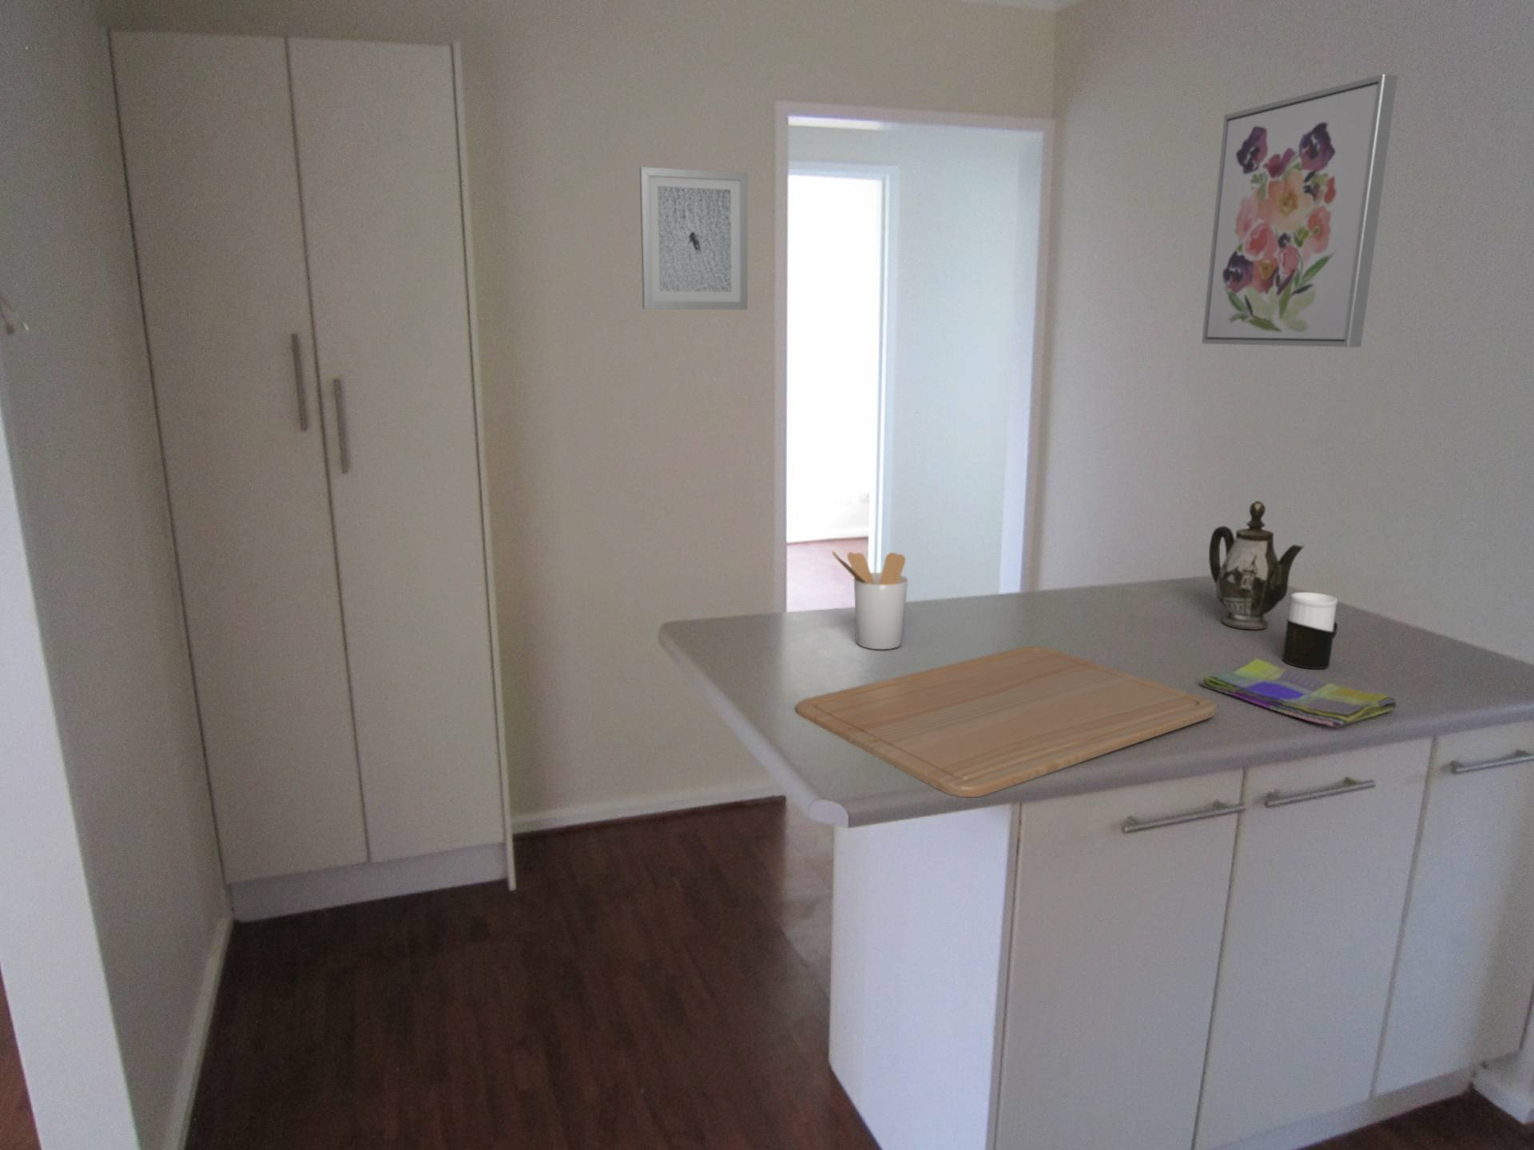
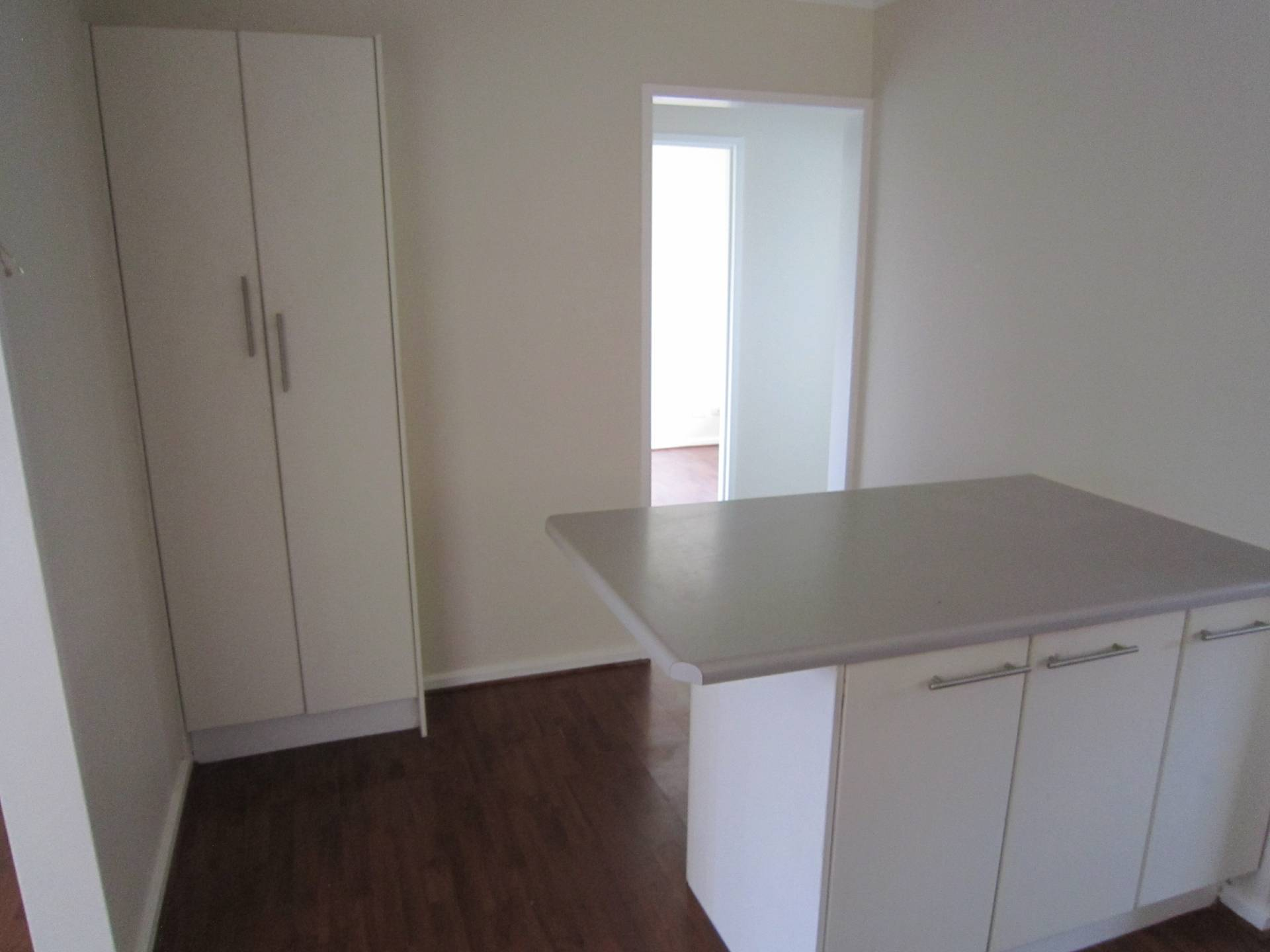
- cup (1315, 628)
- wall art (1289, 223)
- wall art (695, 240)
- utensil holder (867, 597)
- dish towel (1297, 691)
- teapot (1254, 564)
- chopping board (1006, 708)
